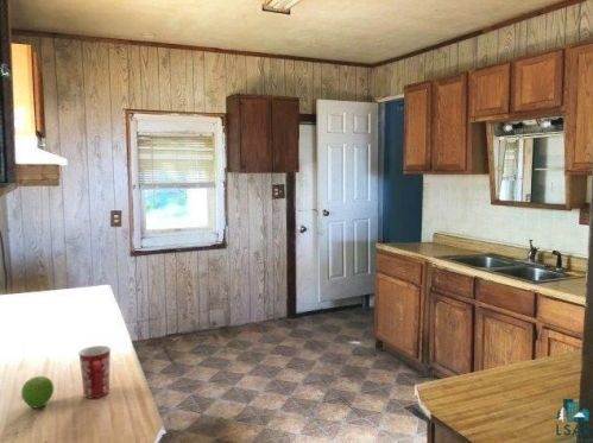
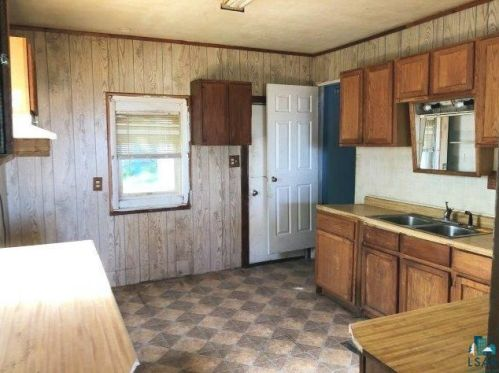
- fruit (37, 392)
- mug (95, 373)
